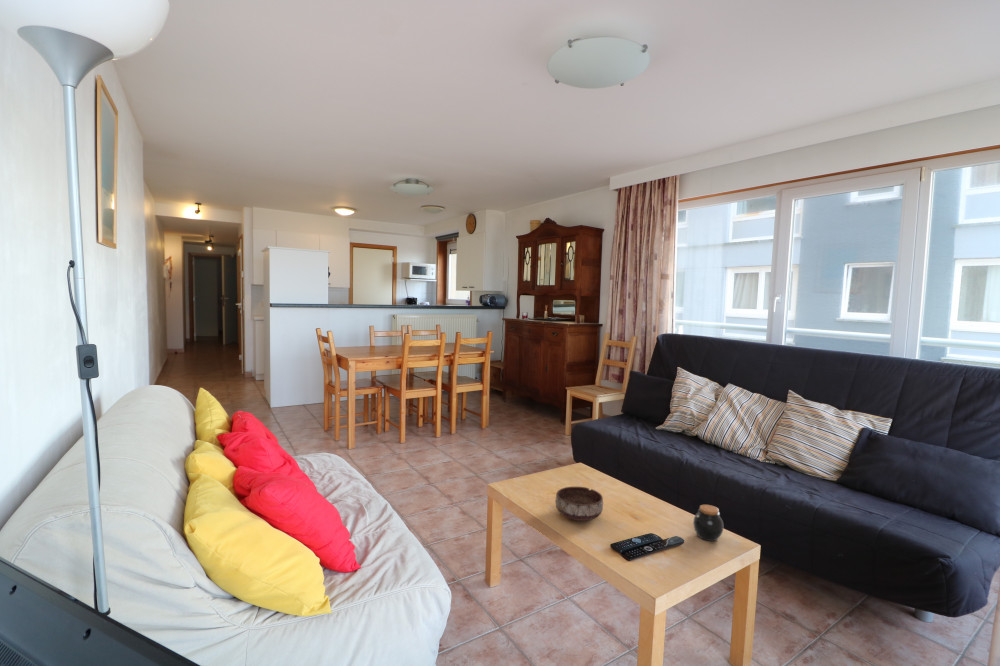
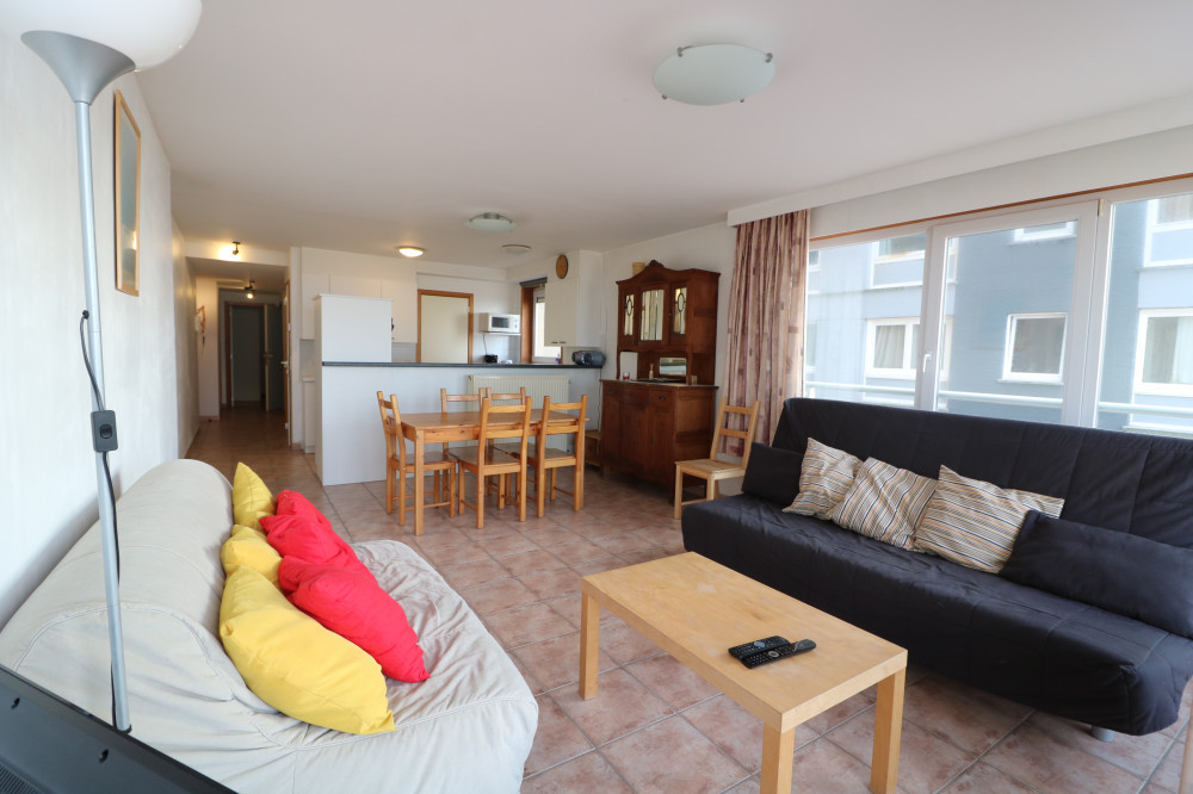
- bowl (579, 505)
- jar (708, 522)
